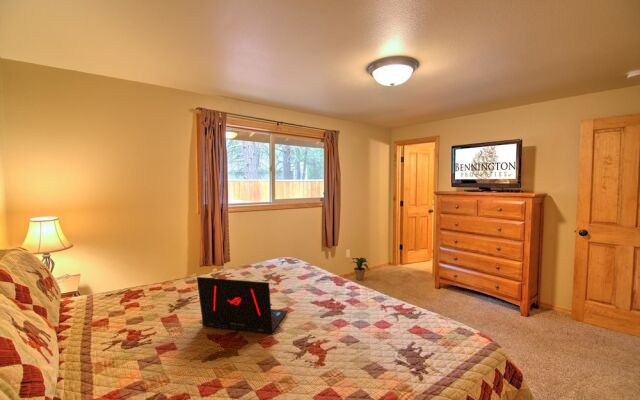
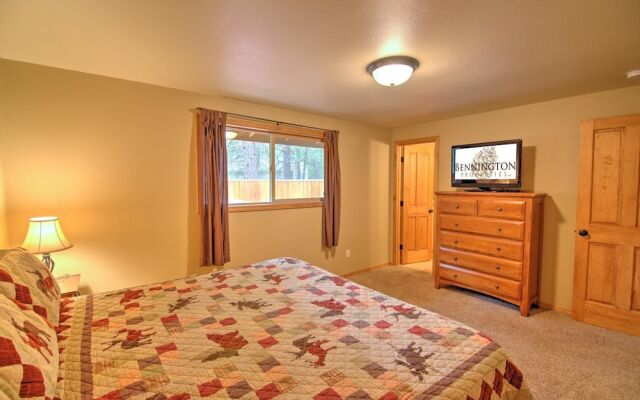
- laptop (245, 296)
- potted plant (359, 269)
